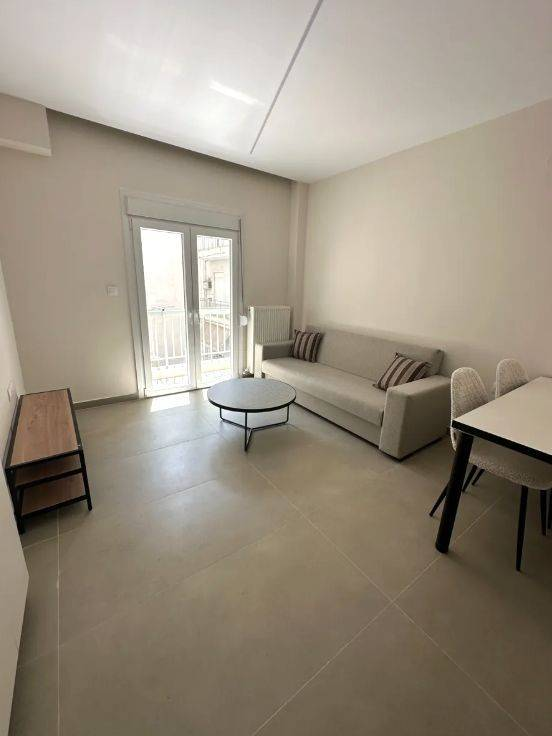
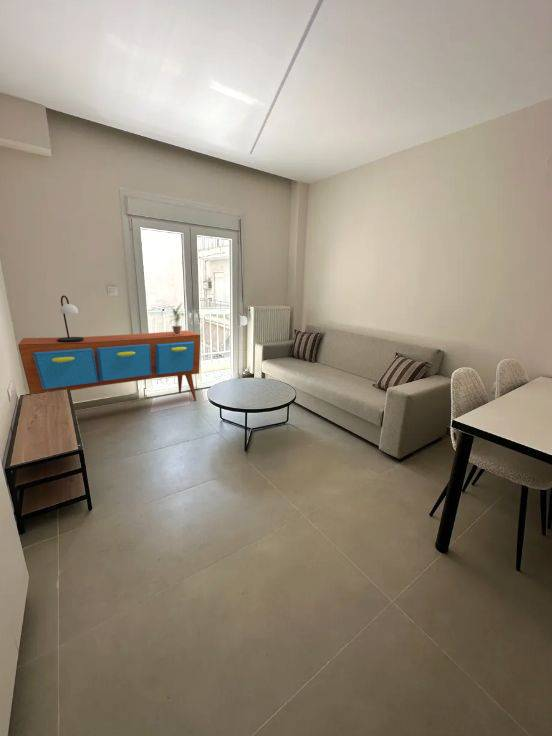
+ table lamp (65, 317)
+ potted plant (175, 317)
+ sideboard (124, 374)
